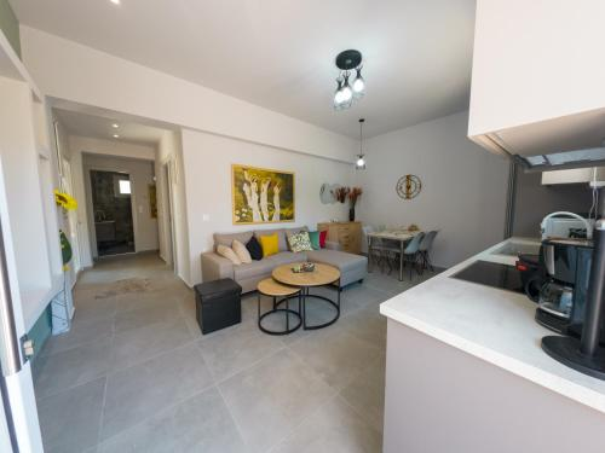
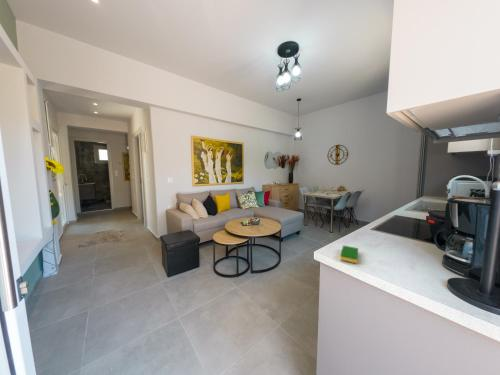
+ dish sponge (349, 253)
